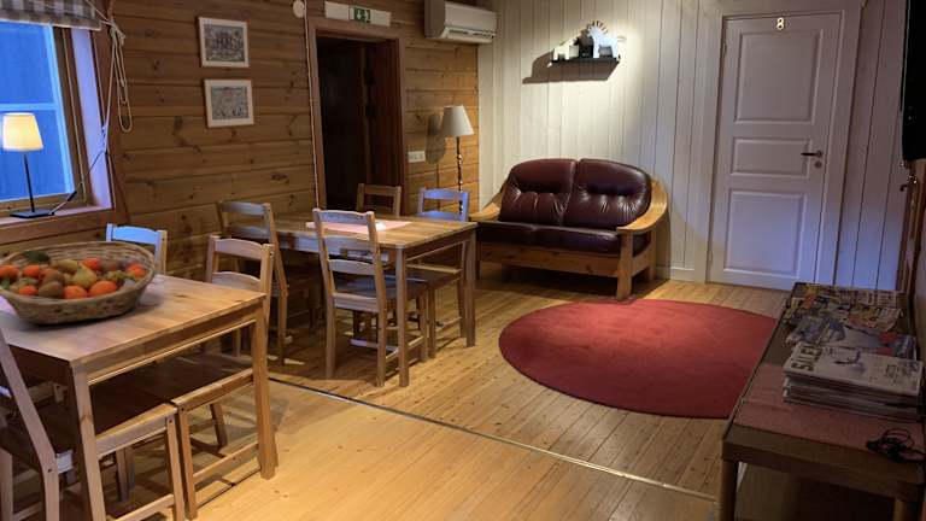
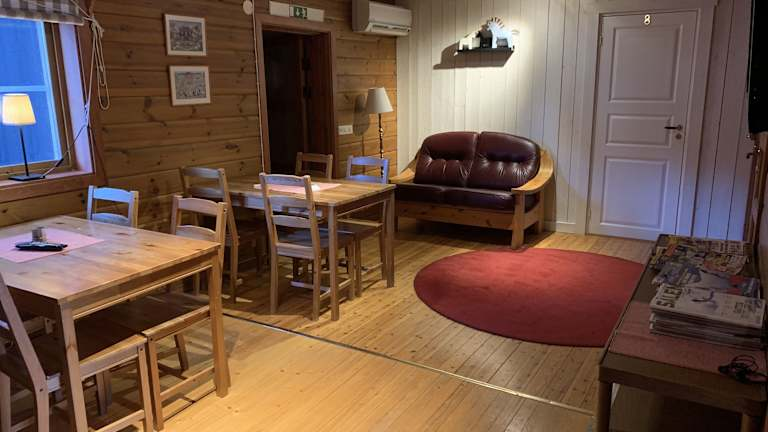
- fruit basket (78, 280)
